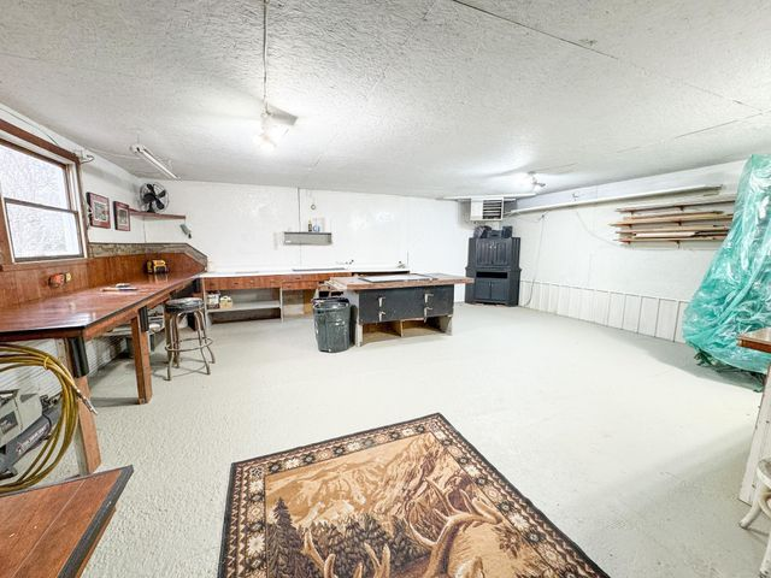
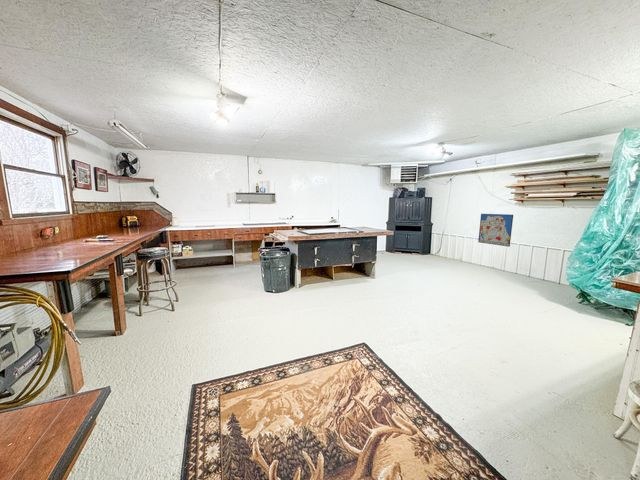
+ wall art (494, 229)
